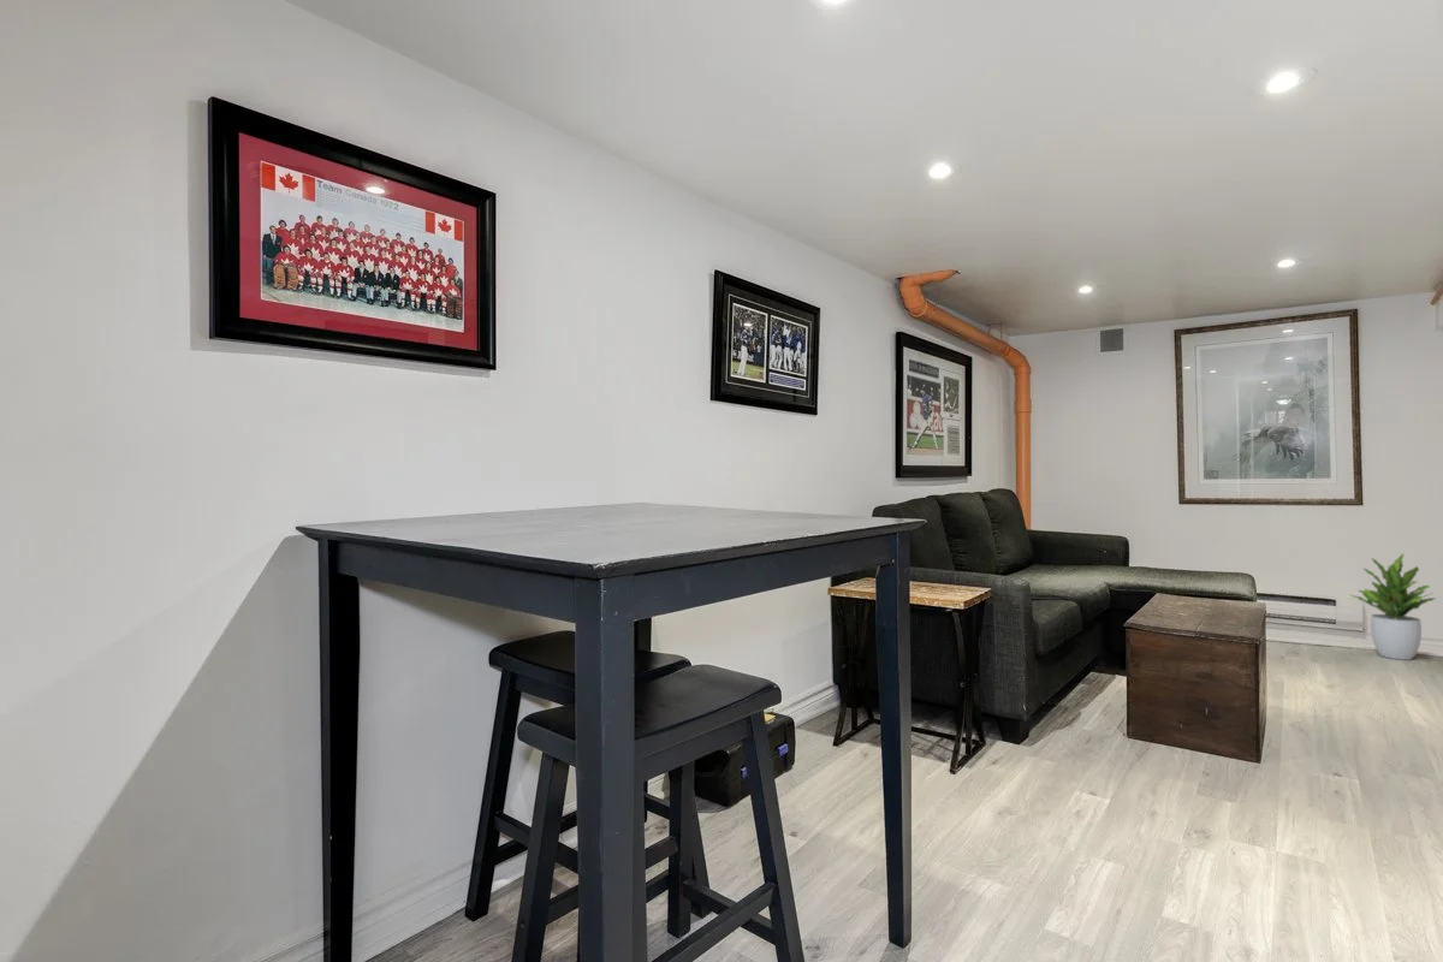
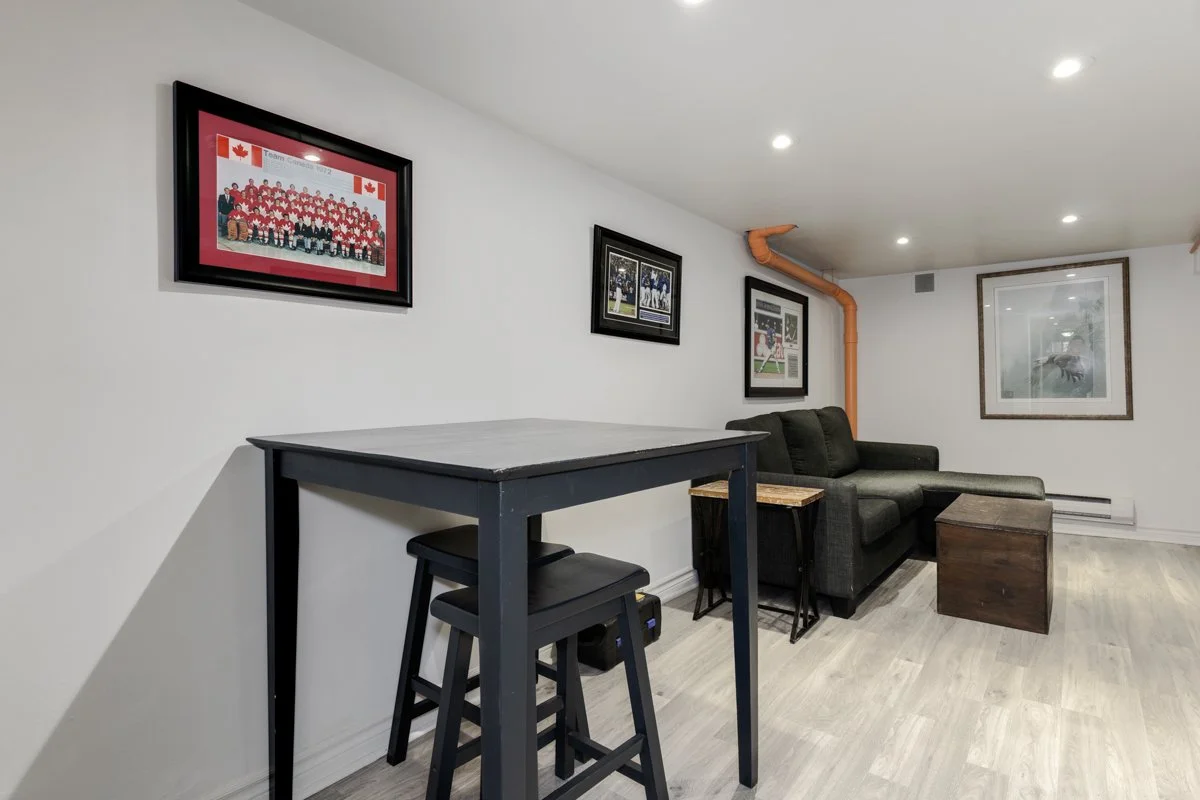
- potted plant (1394, 605)
